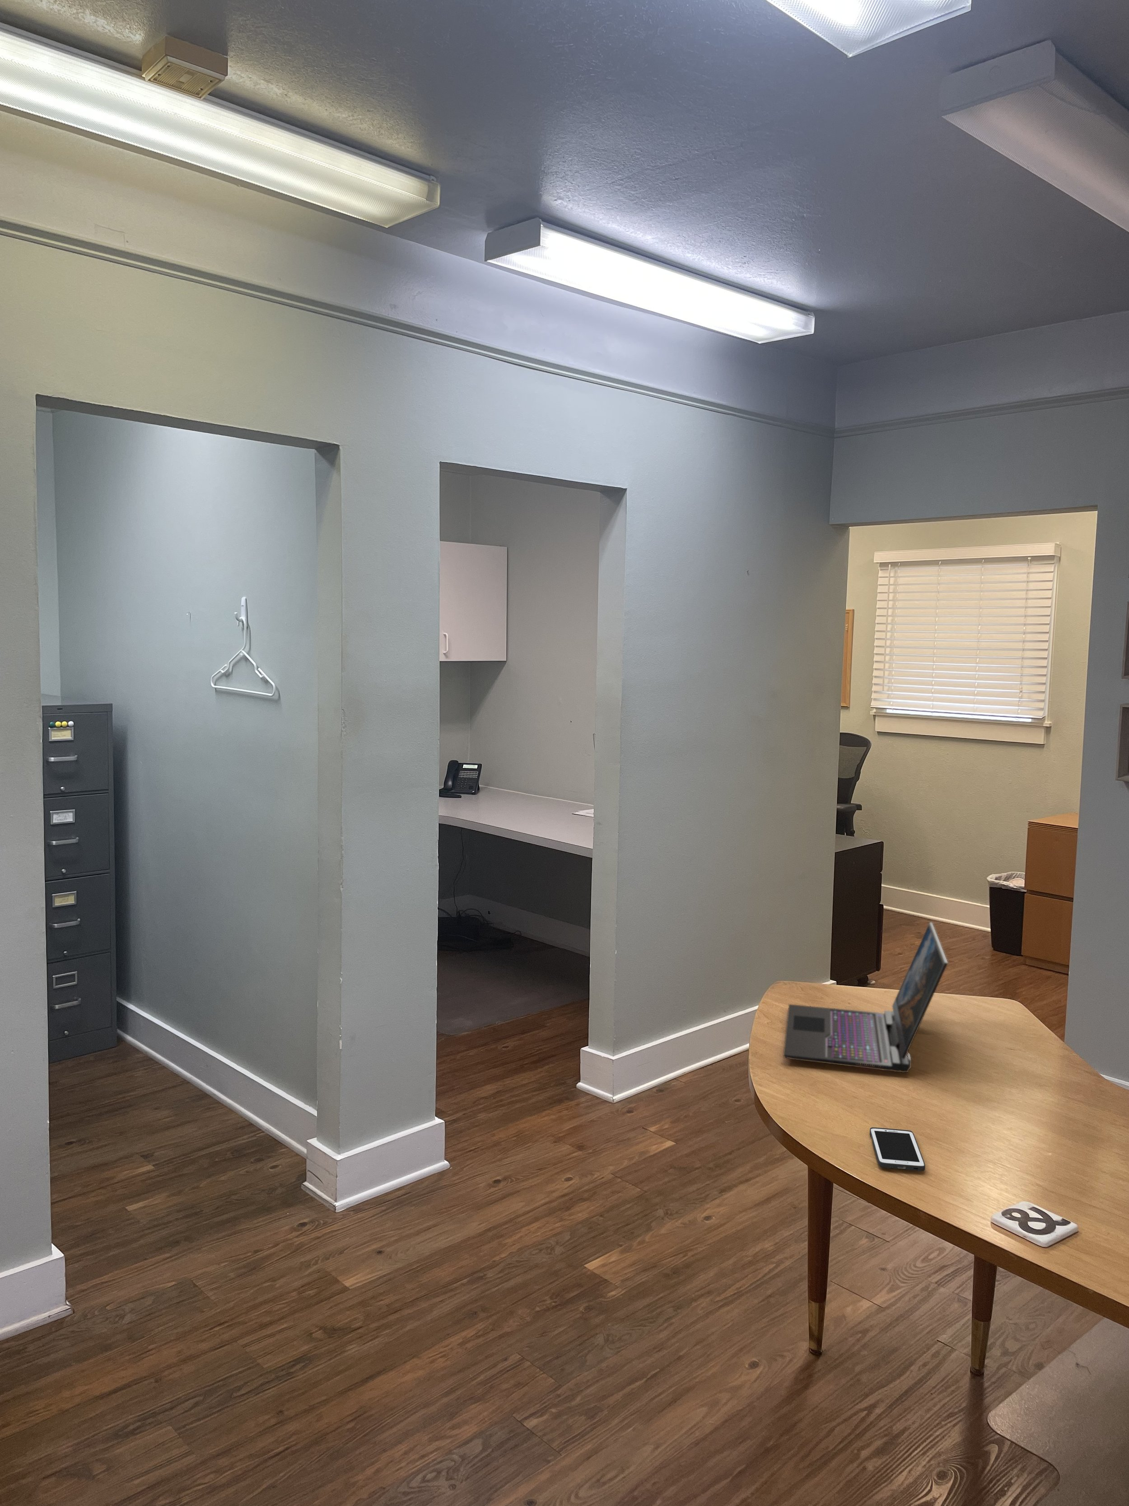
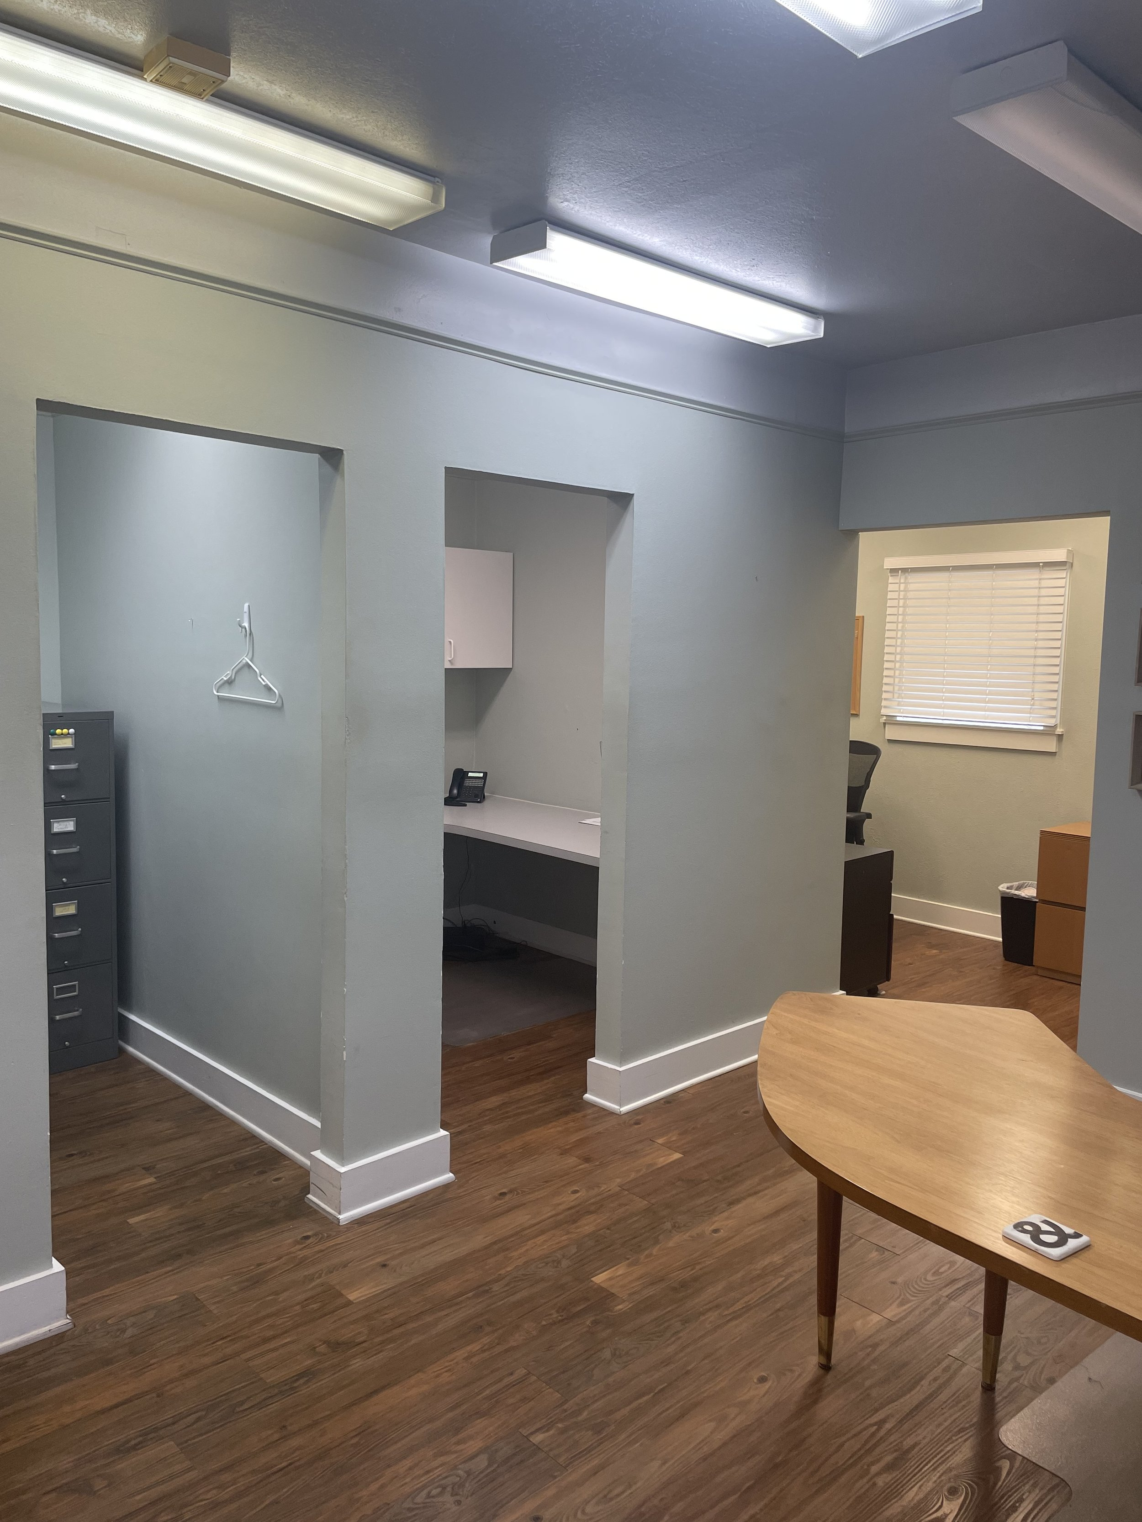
- laptop (857, 1010)
- cell phone (897, 1149)
